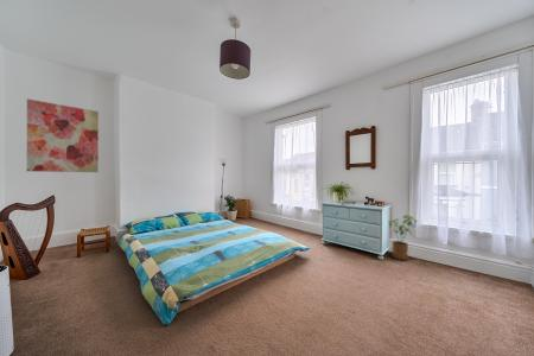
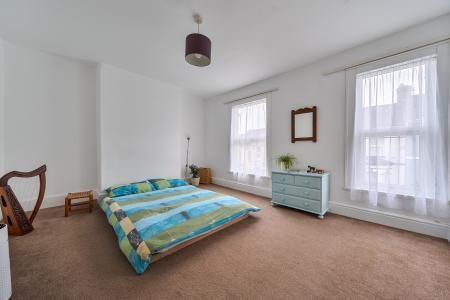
- wall art (65, 139)
- house plant (400, 236)
